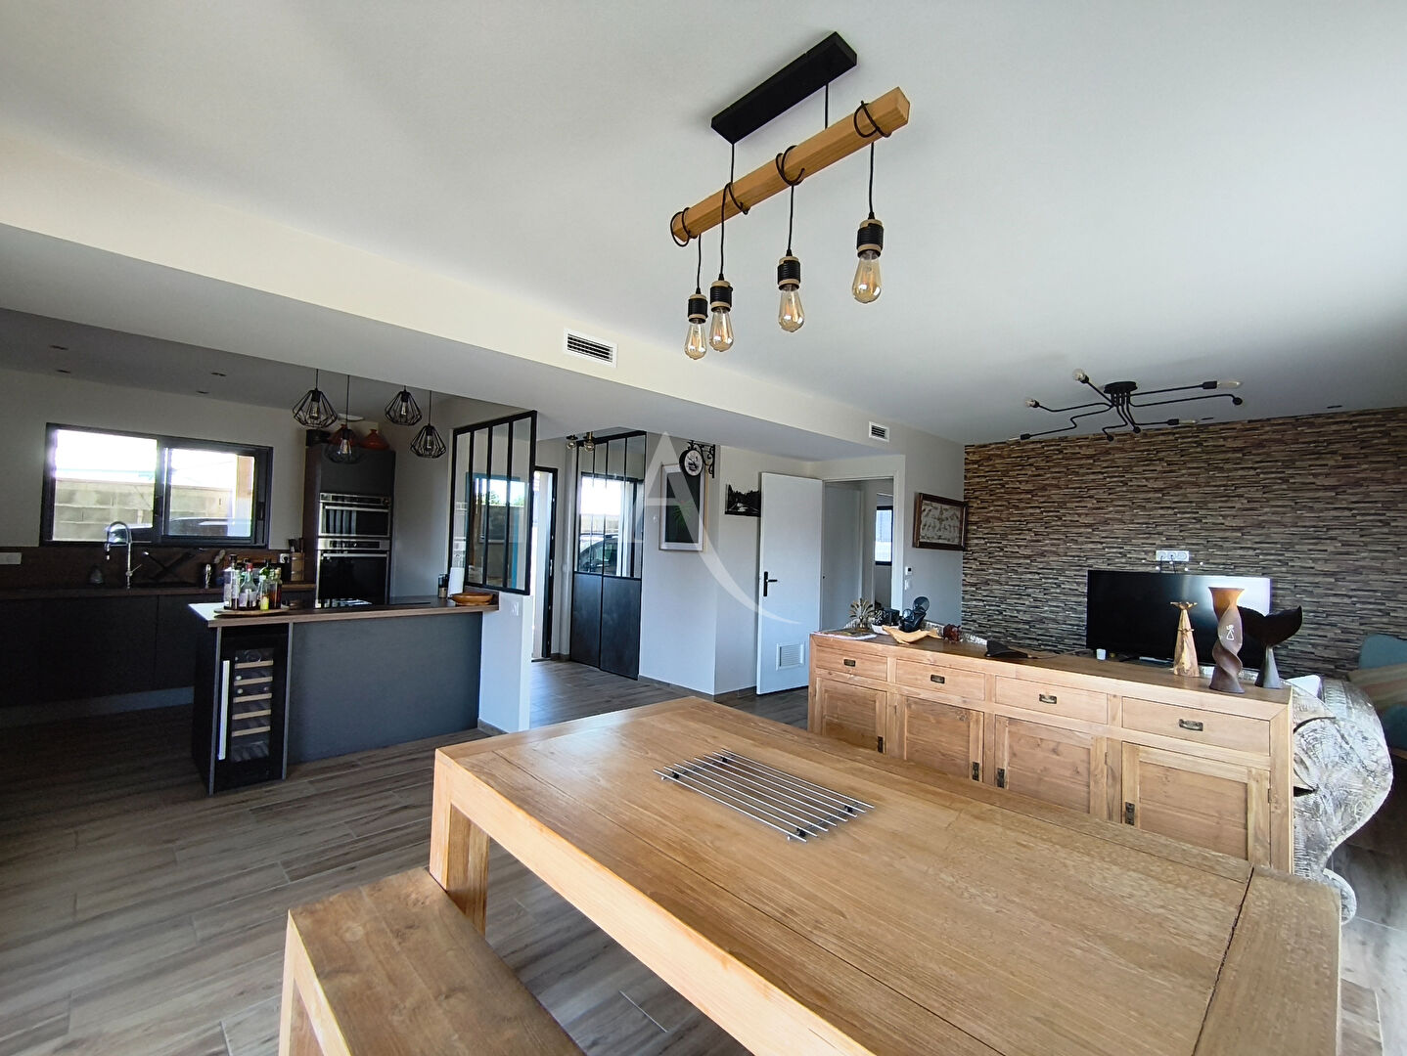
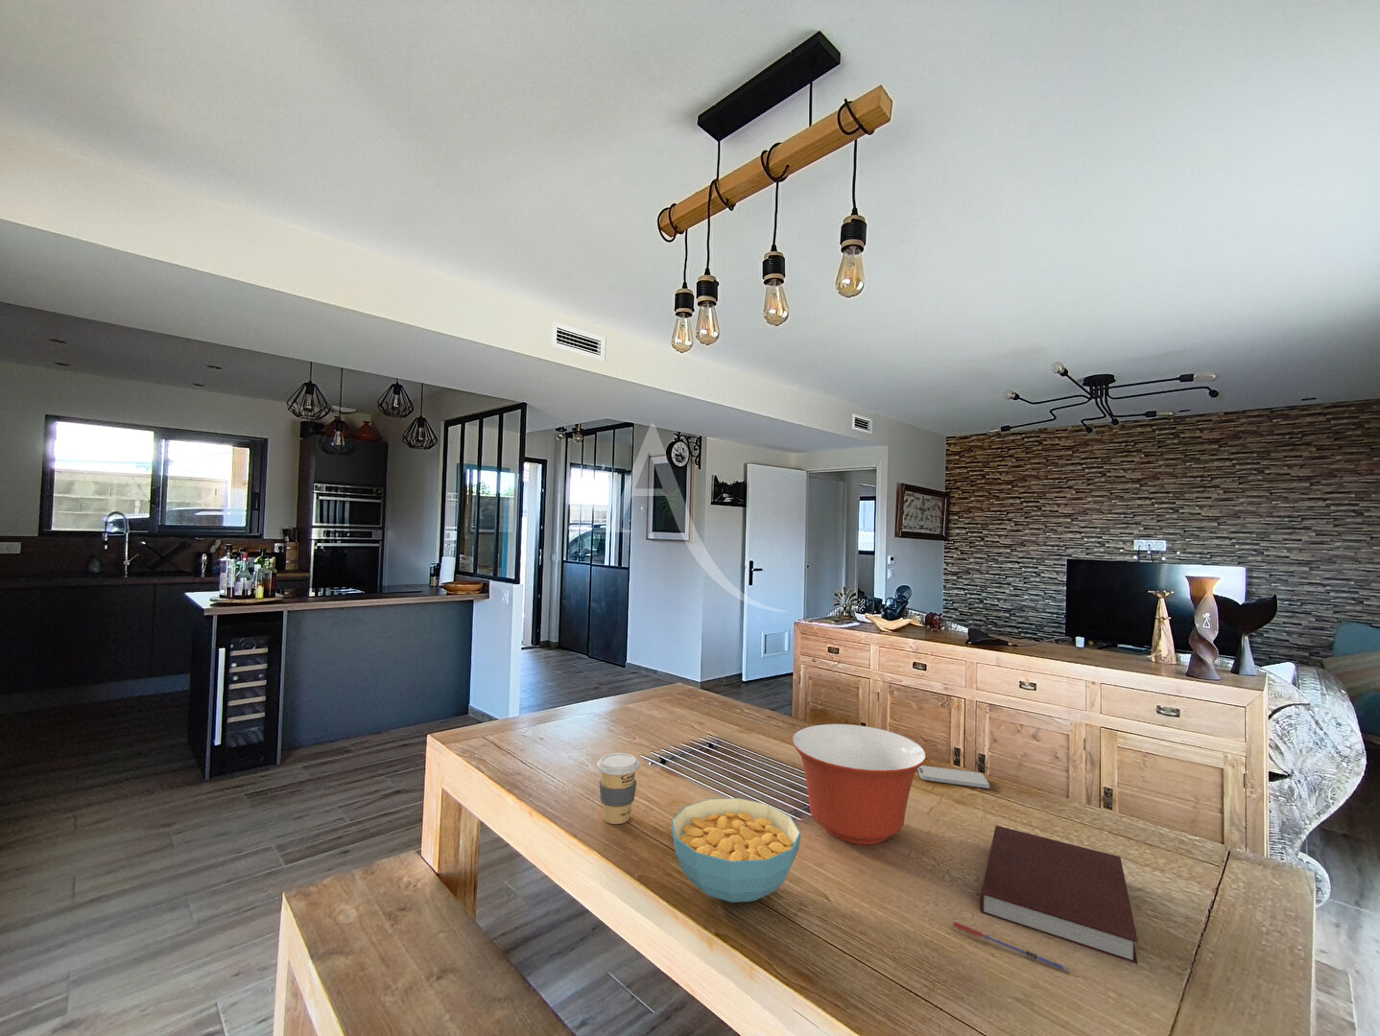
+ notebook (1054, 883)
+ smartphone (952, 776)
+ coffee cup (617, 789)
+ mixing bowl (857, 786)
+ cereal bowl (735, 859)
+ pen (1009, 945)
